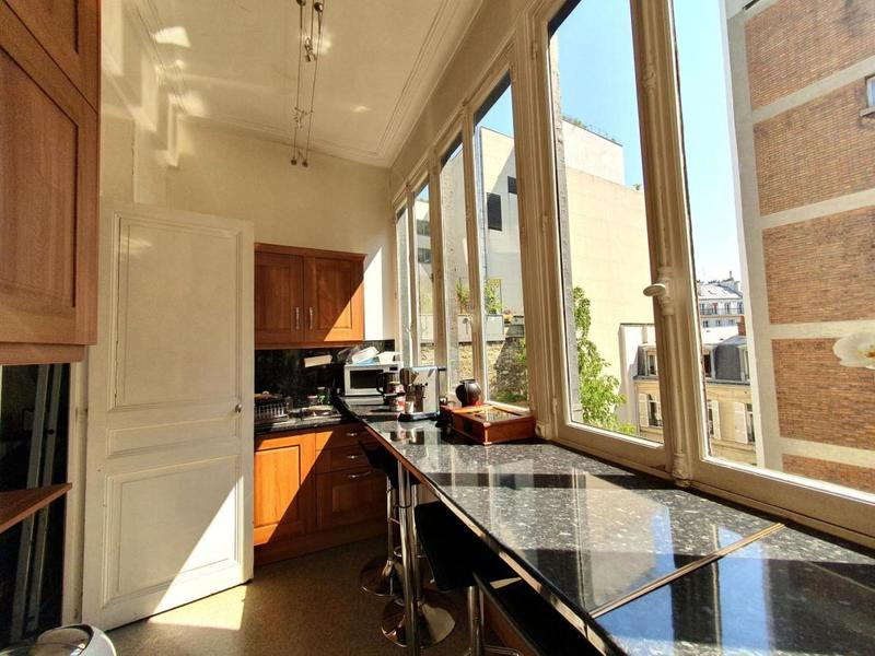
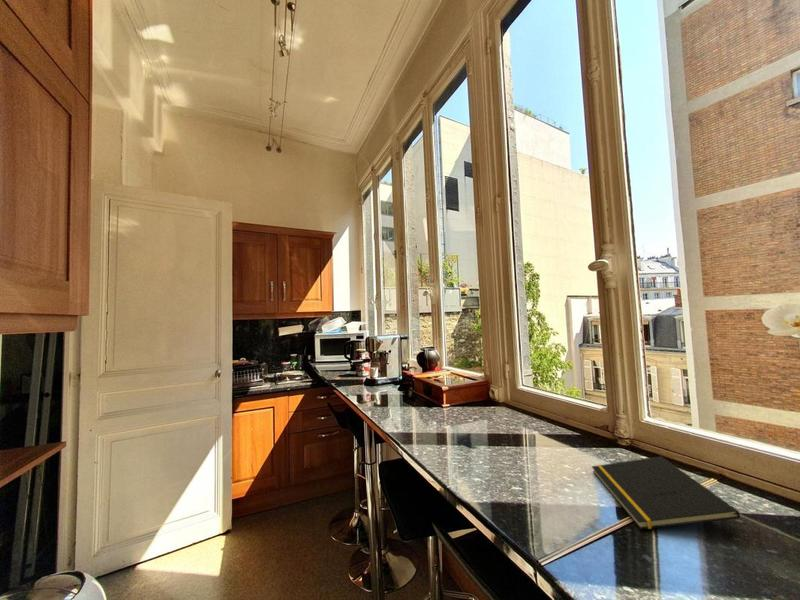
+ notepad (652, 487)
